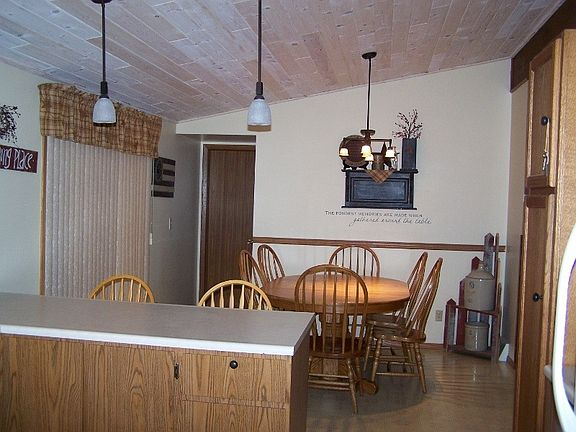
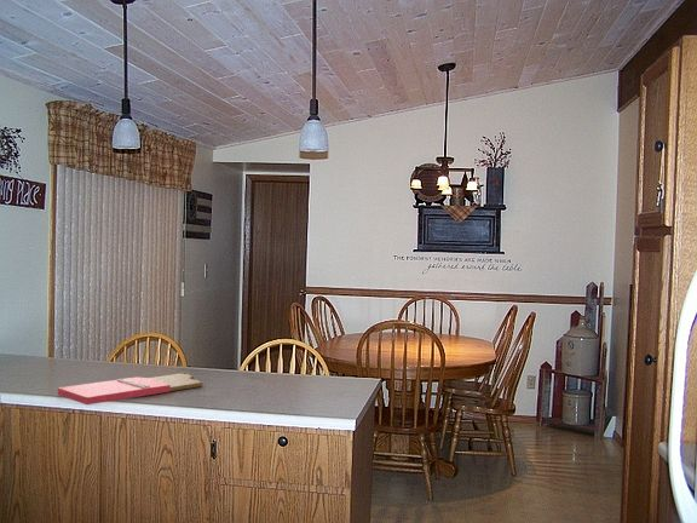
+ cutting board (140, 384)
